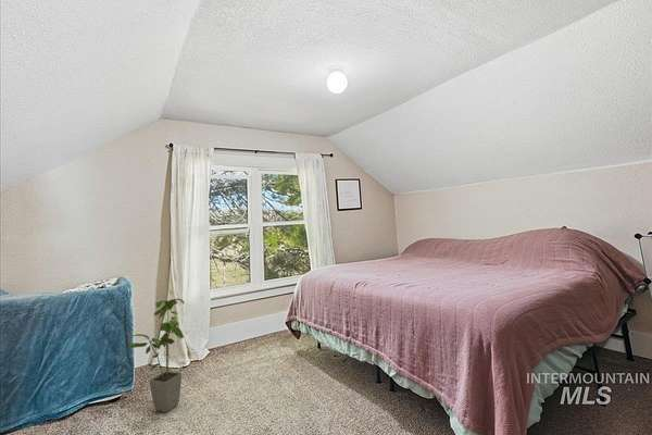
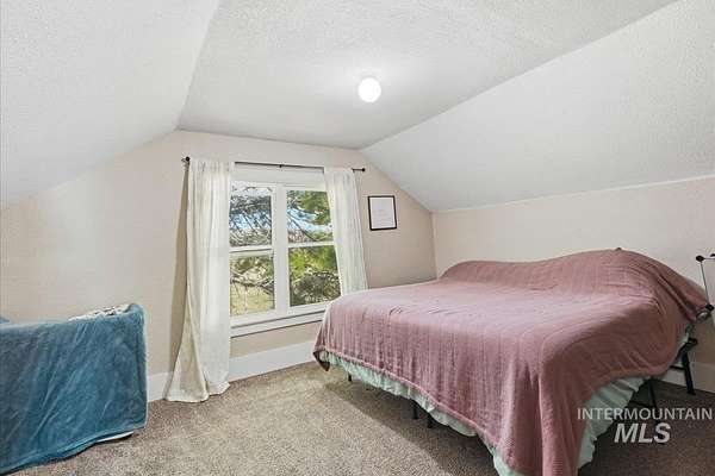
- house plant (158, 352)
